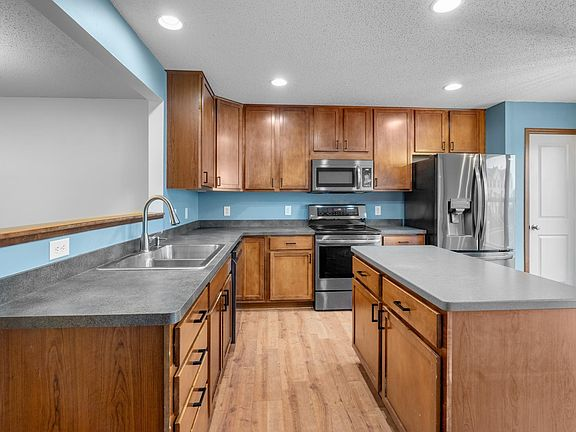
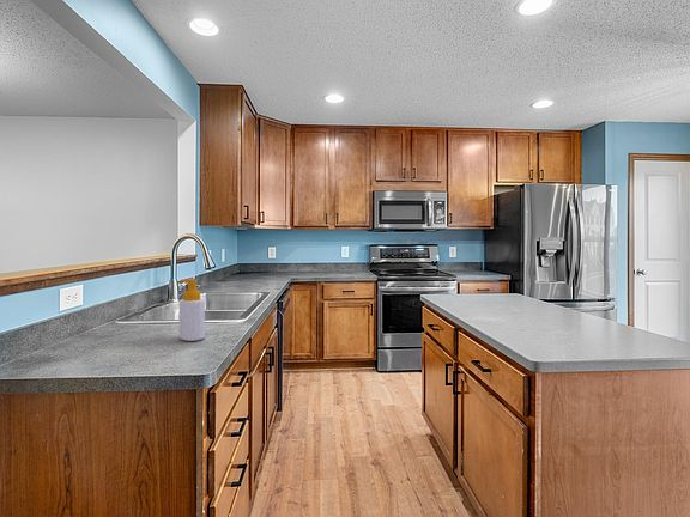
+ soap bottle (192, 308)
